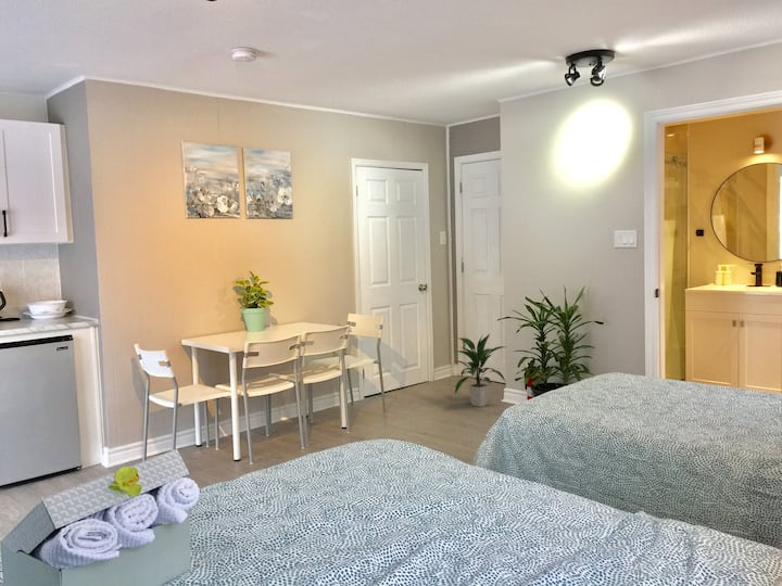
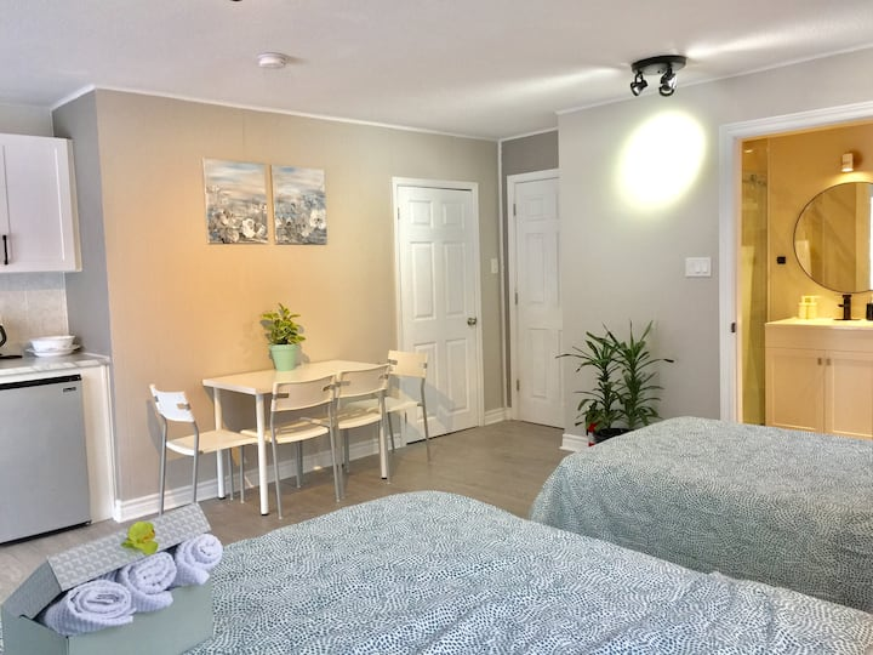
- indoor plant (476, 368)
